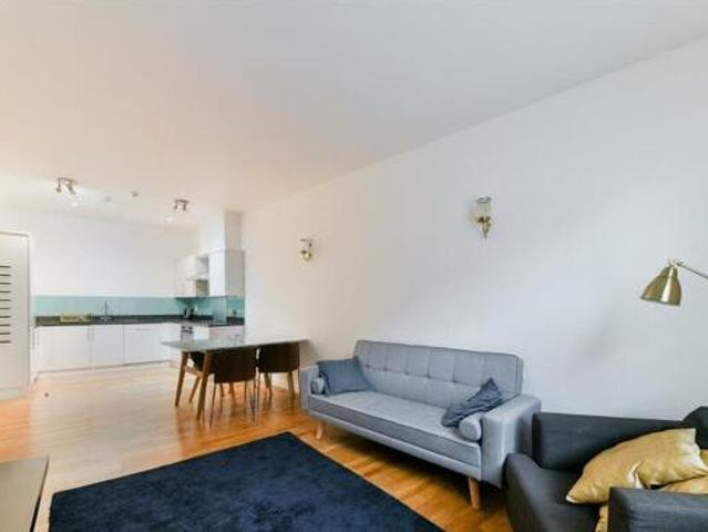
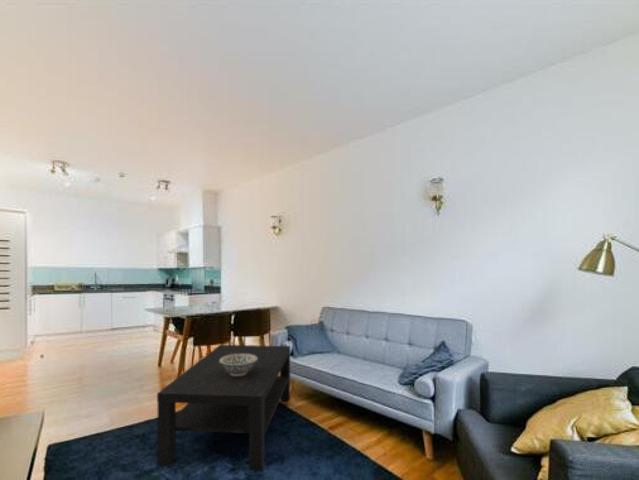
+ coffee table (236, 396)
+ decorative bowl (238, 365)
